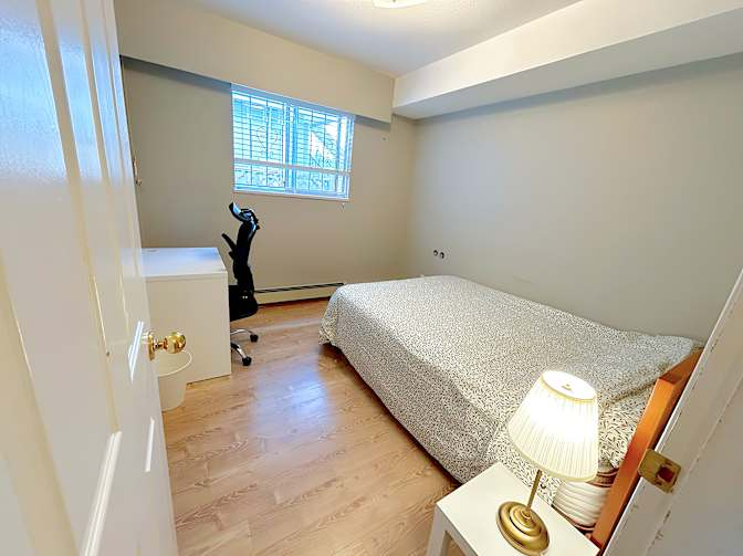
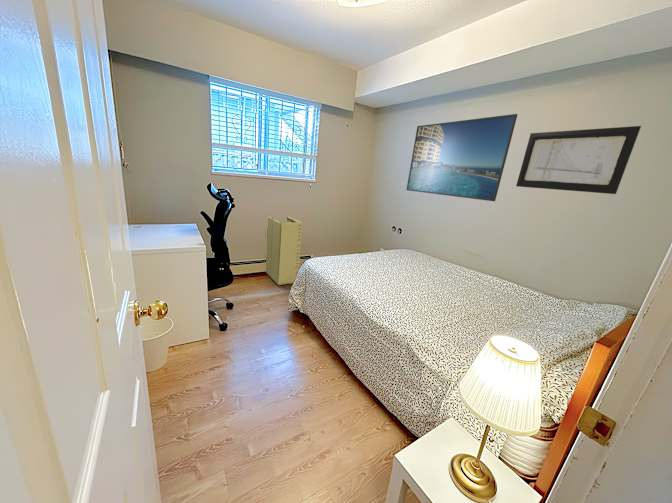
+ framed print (451, 159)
+ laundry hamper (282, 248)
+ wall art (569, 160)
